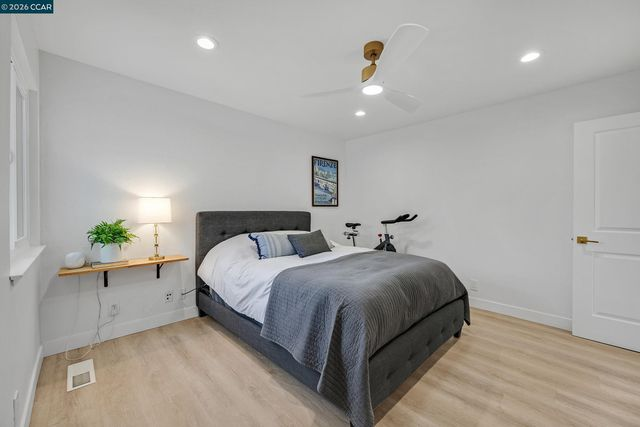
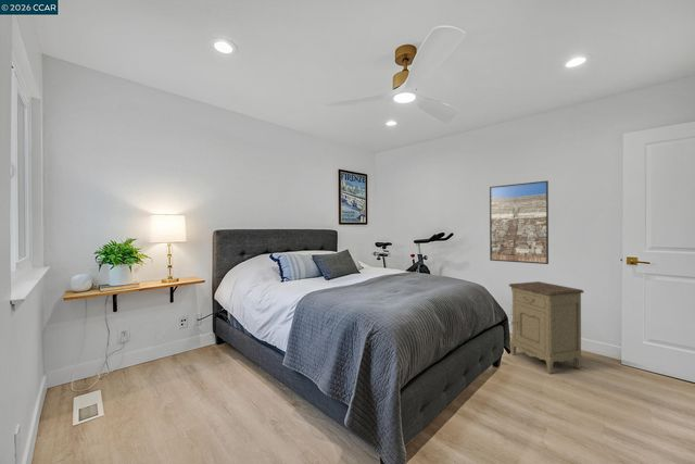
+ nightstand (541, 324)
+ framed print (517, 223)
